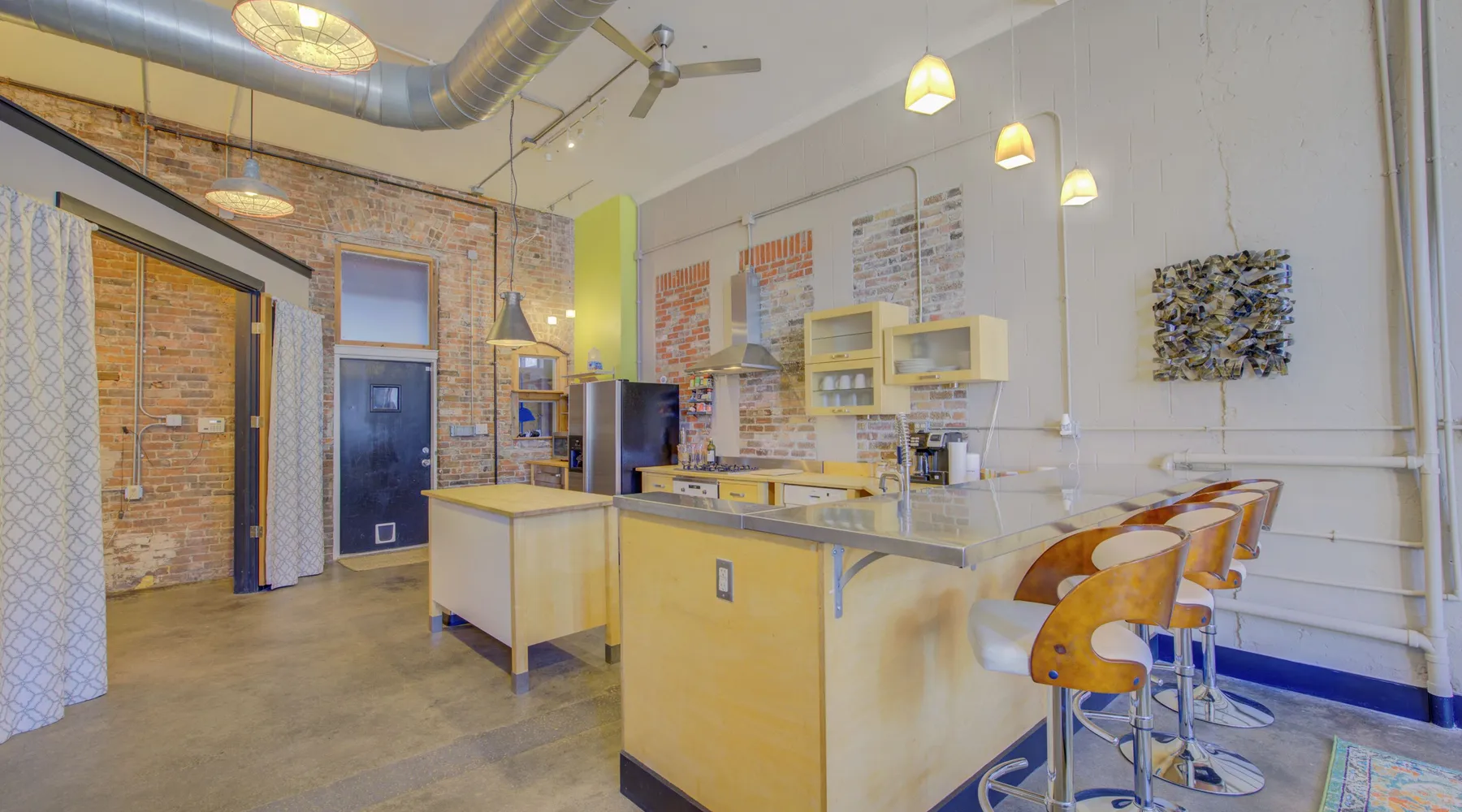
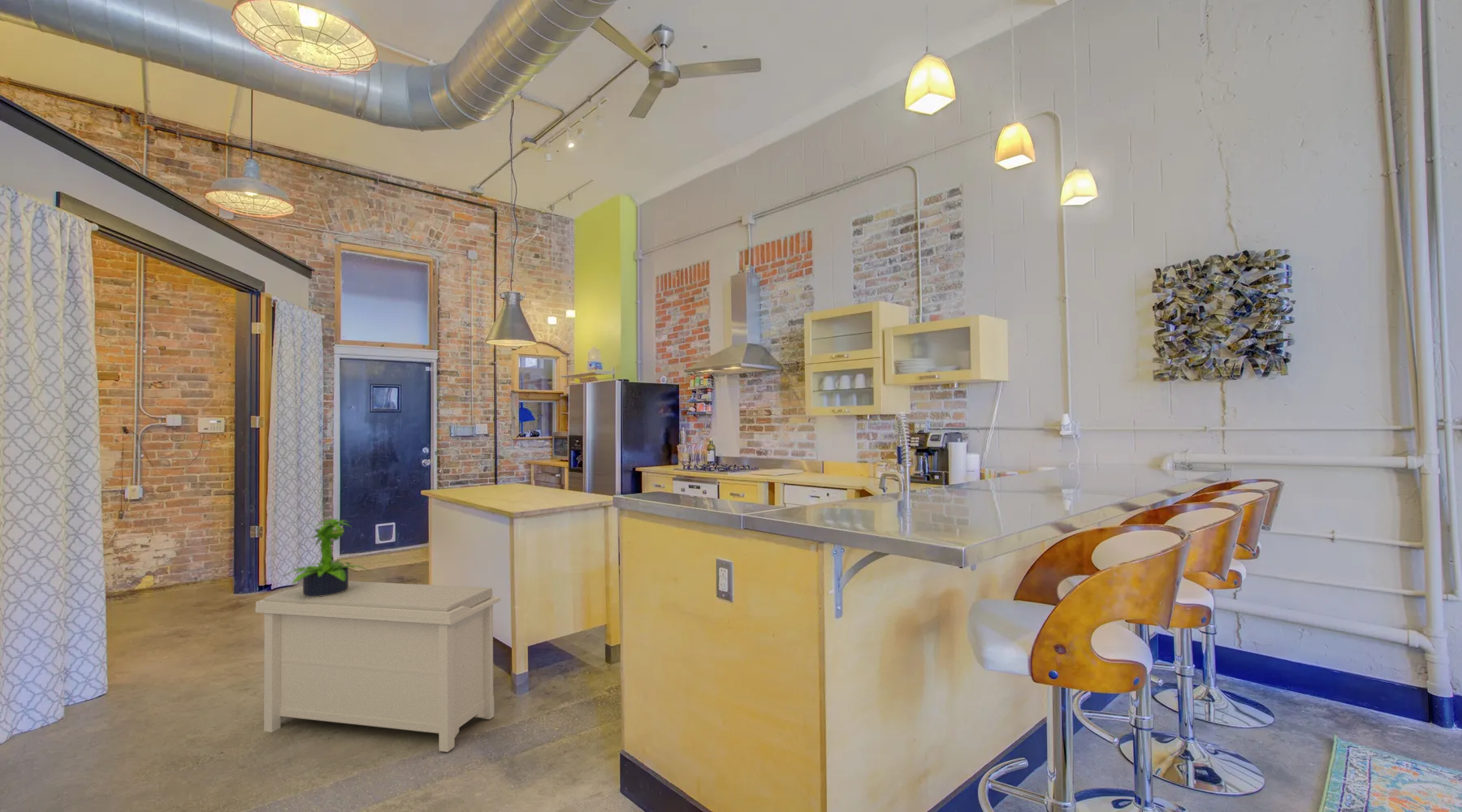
+ bench (380, 657)
+ potted plant (324, 555)
